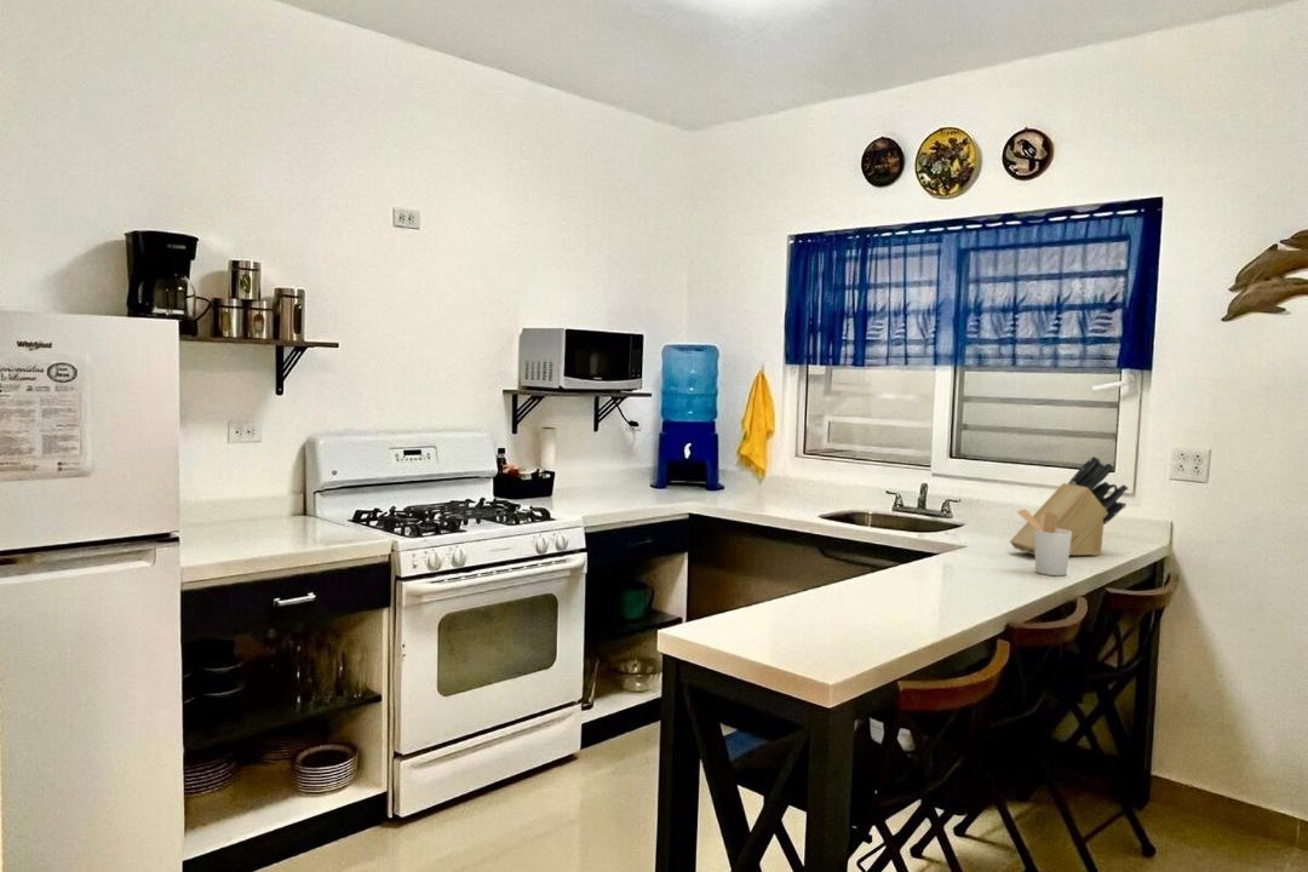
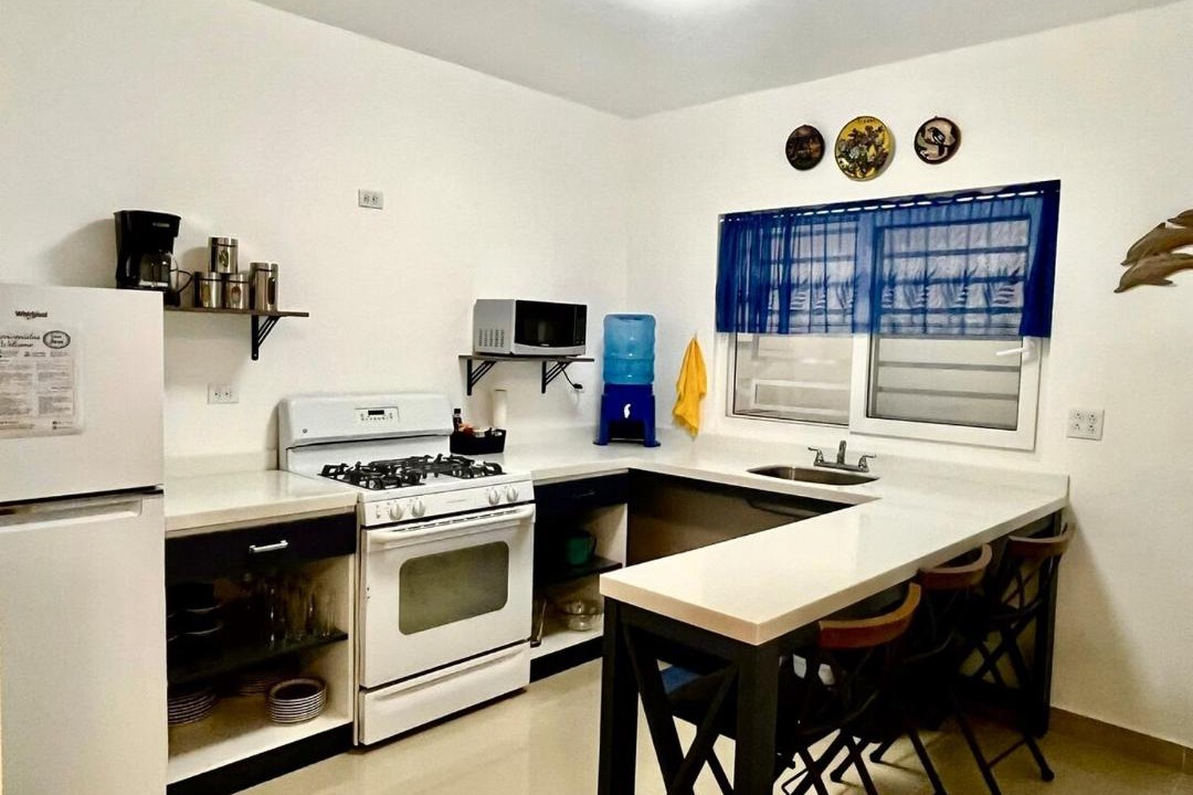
- utensil holder (1043, 540)
- knife block (1069, 504)
